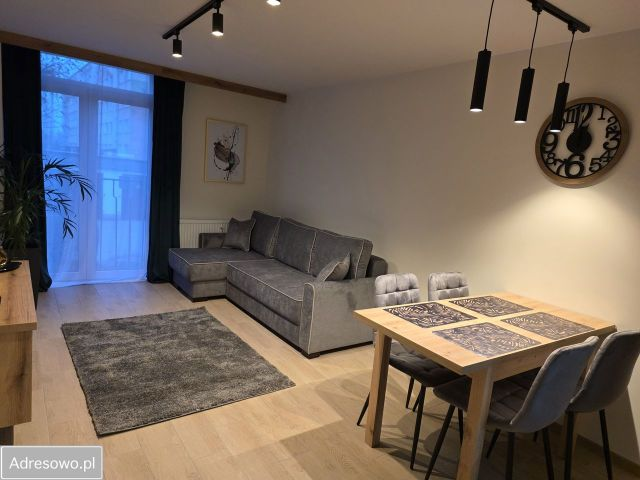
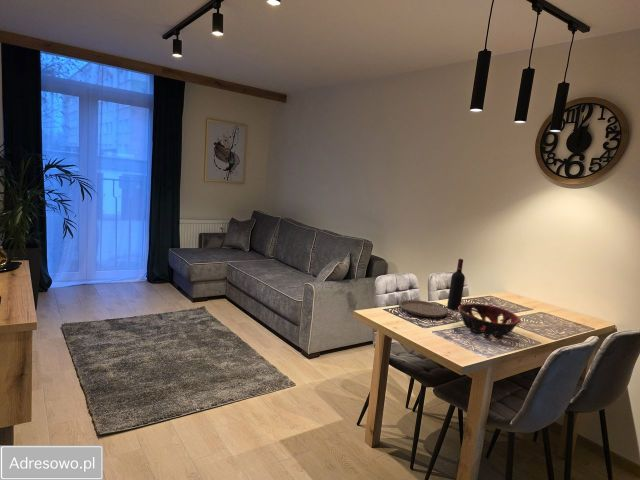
+ plate (422, 308)
+ wine bottle (457, 283)
+ decorative bowl (487, 321)
